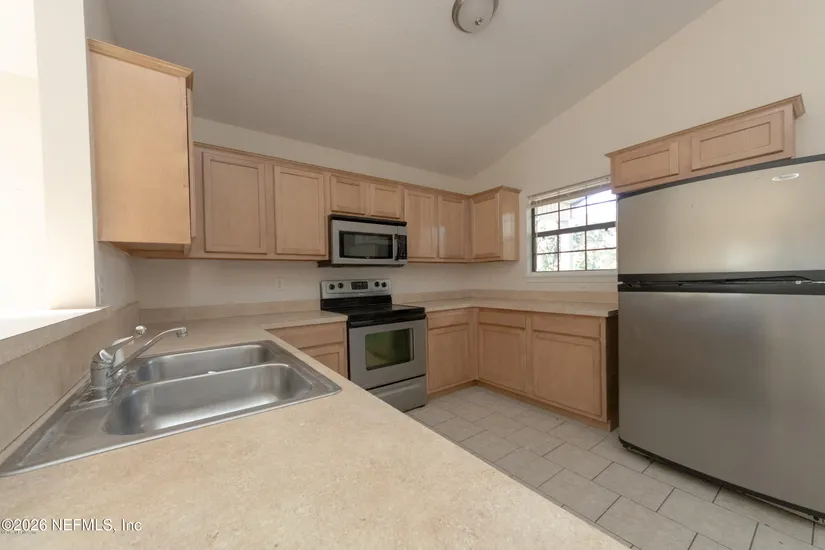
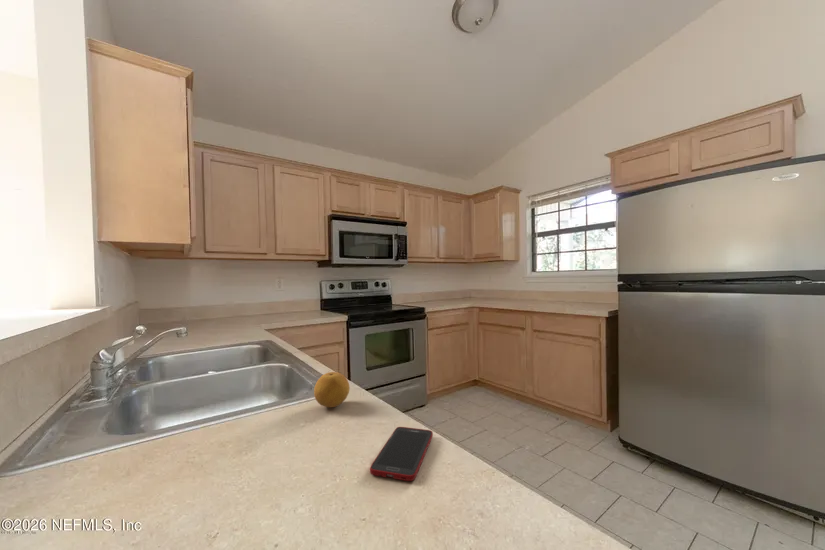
+ cell phone (404, 450)
+ fruit (332, 389)
